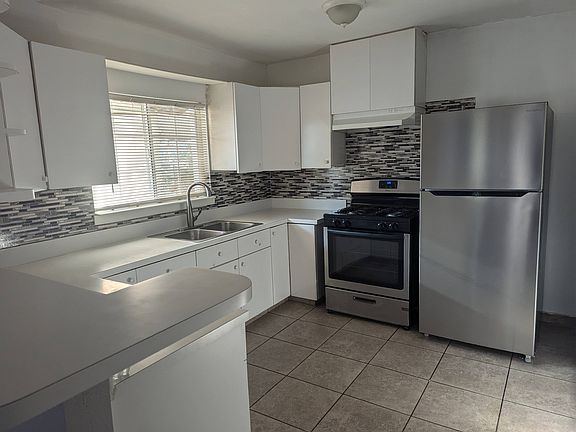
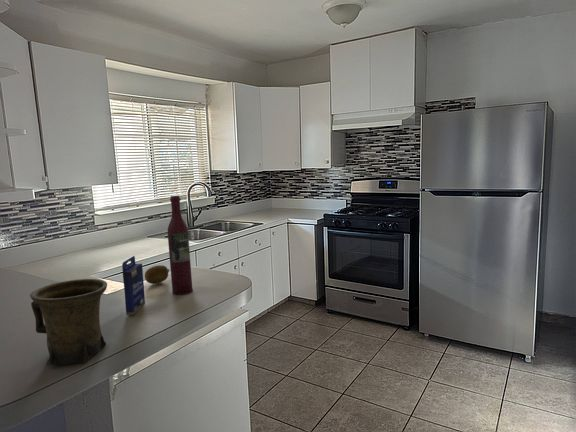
+ small box (134, 284)
+ mug (72, 321)
+ wine bottle (178, 244)
+ fruit (156, 274)
